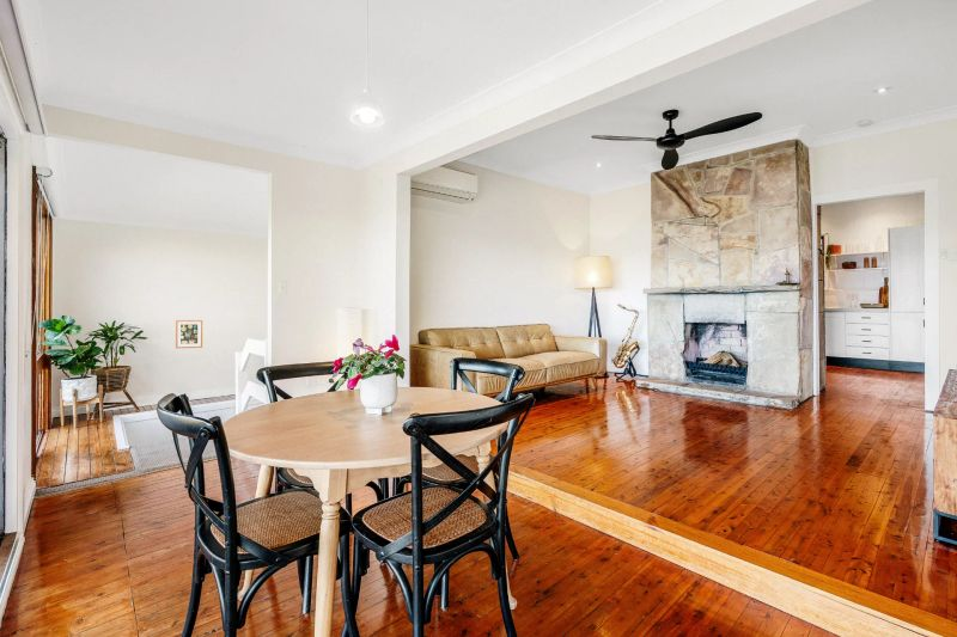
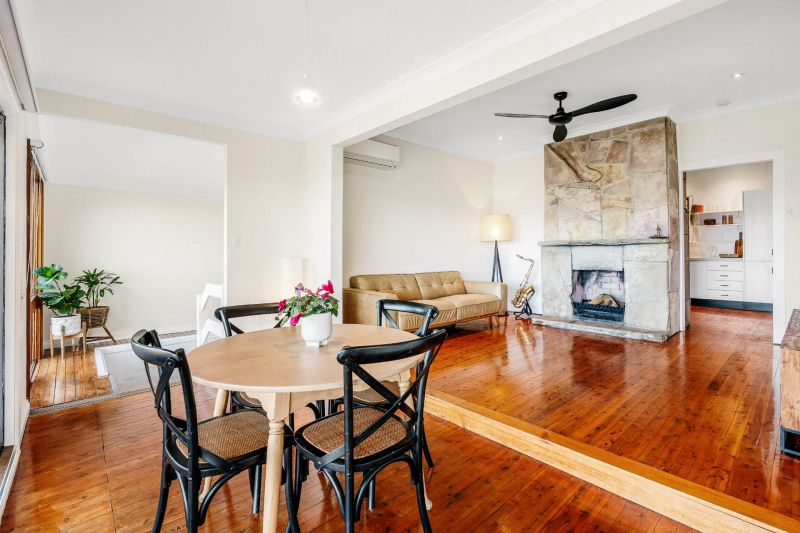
- wall art (189, 333)
